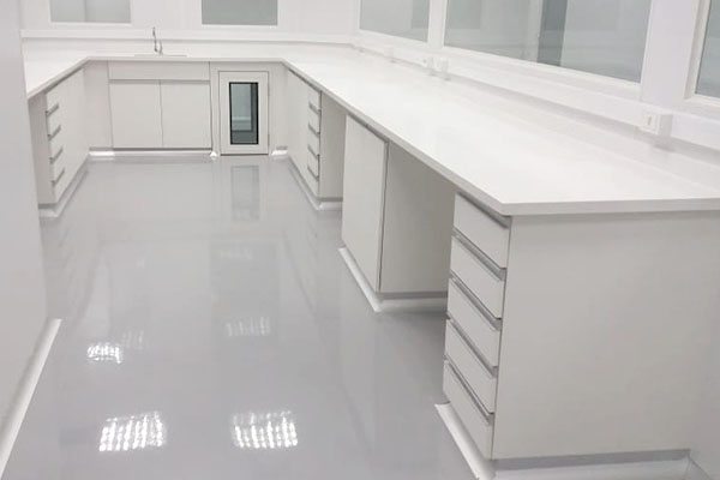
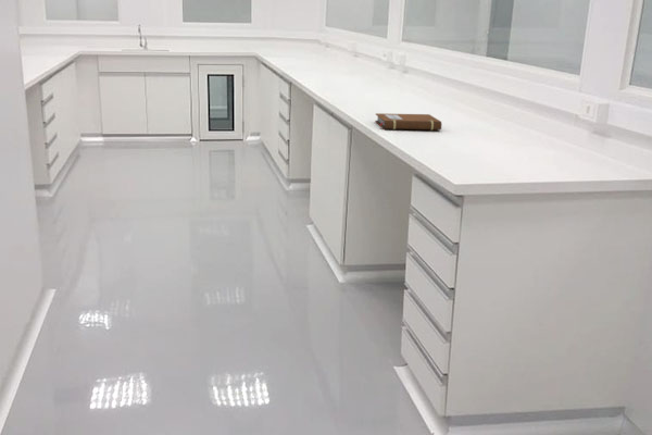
+ notebook (405, 121)
